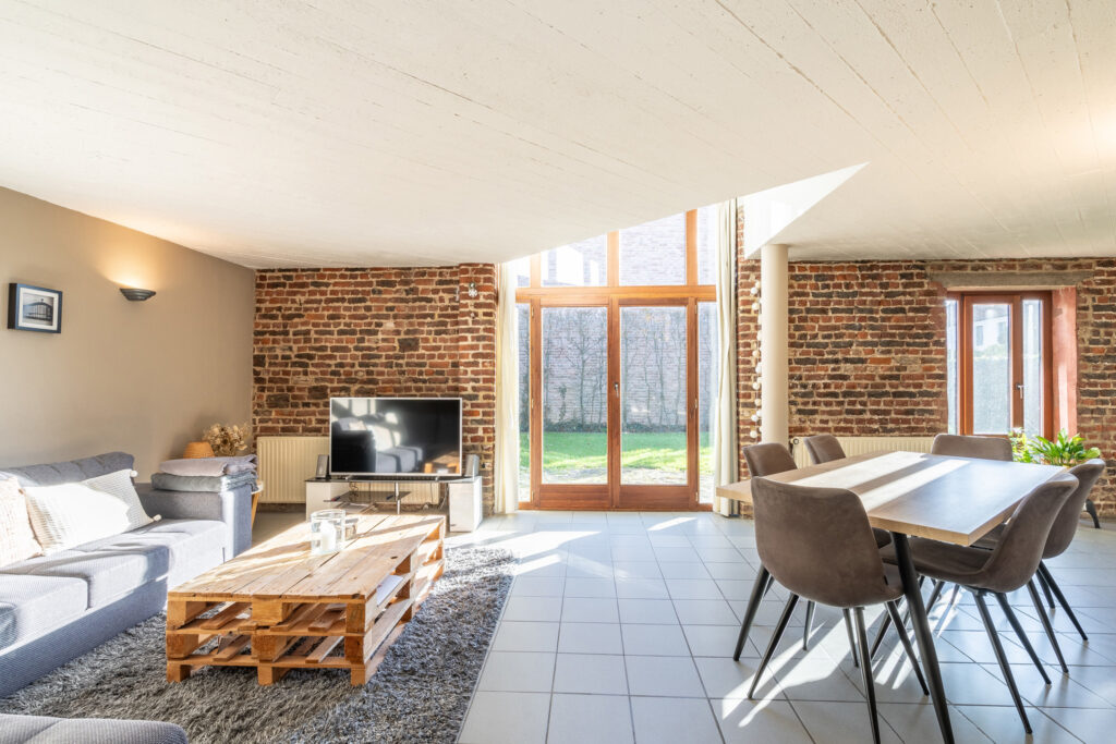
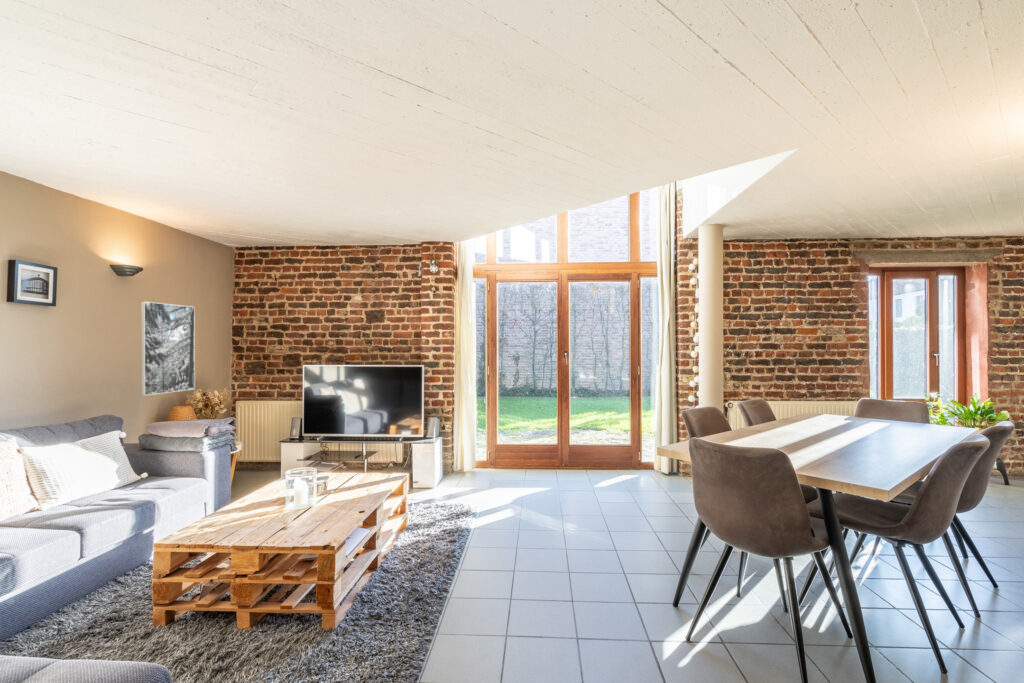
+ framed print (169, 348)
